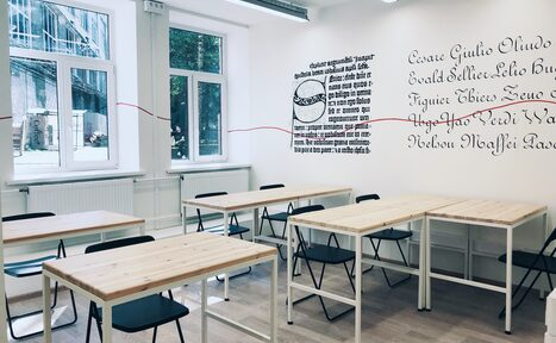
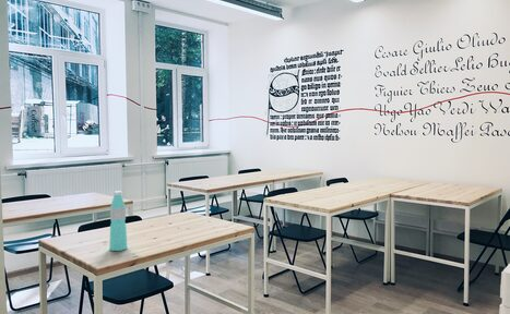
+ water bottle (118, 219)
